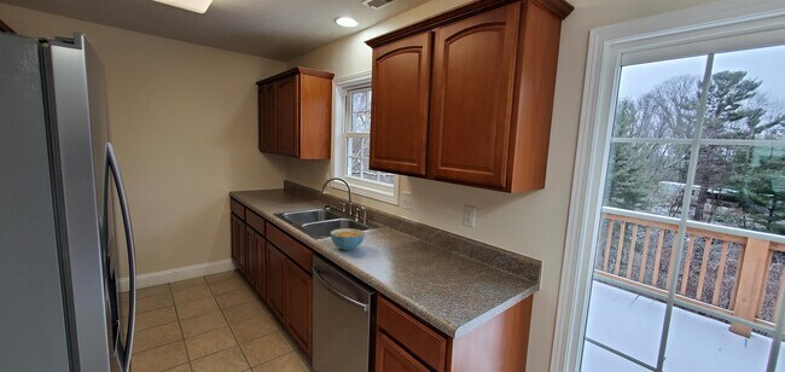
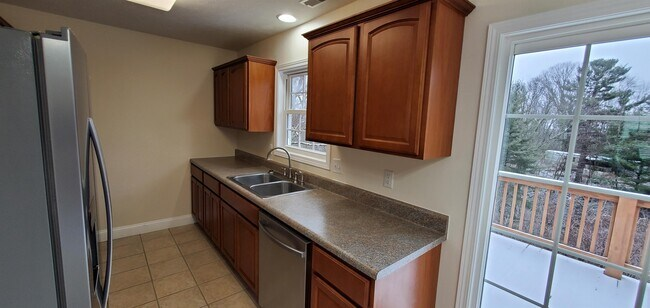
- cereal bowl (347, 240)
